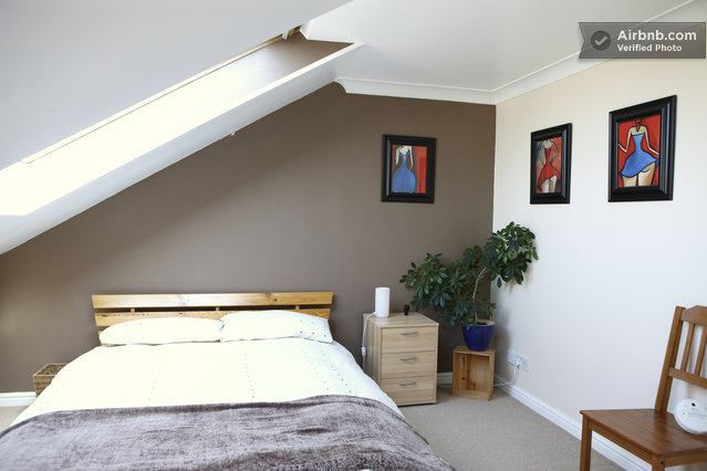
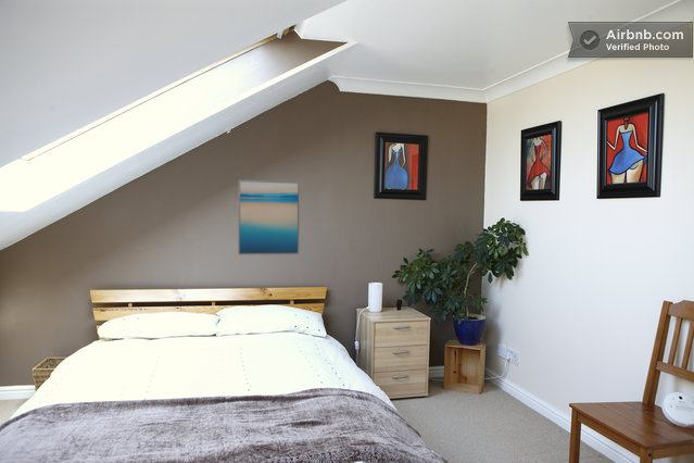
+ wall art (268, 217)
